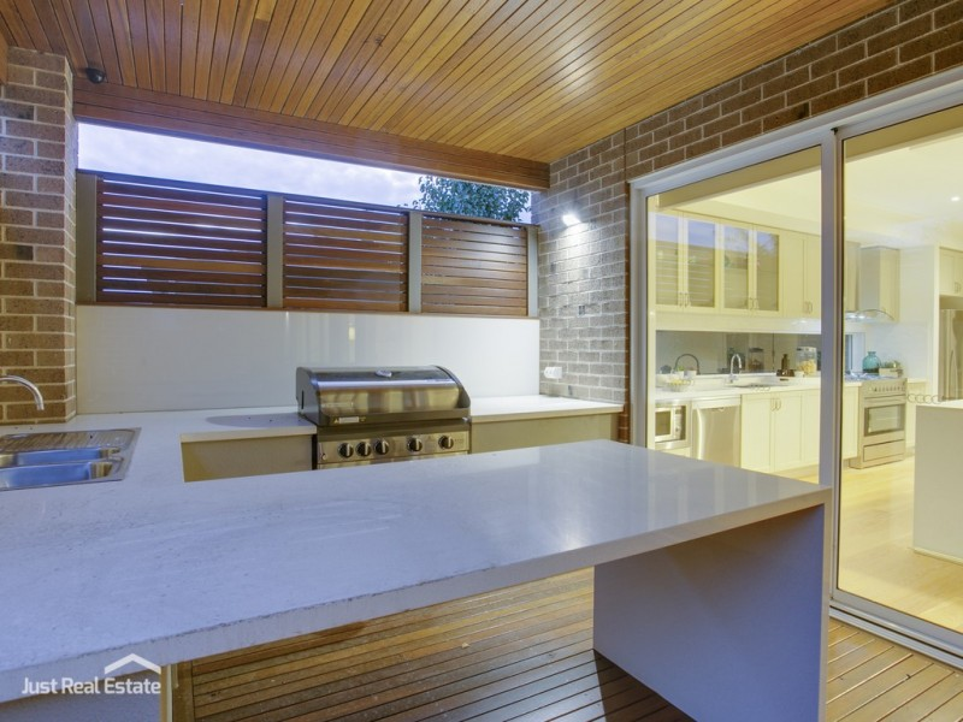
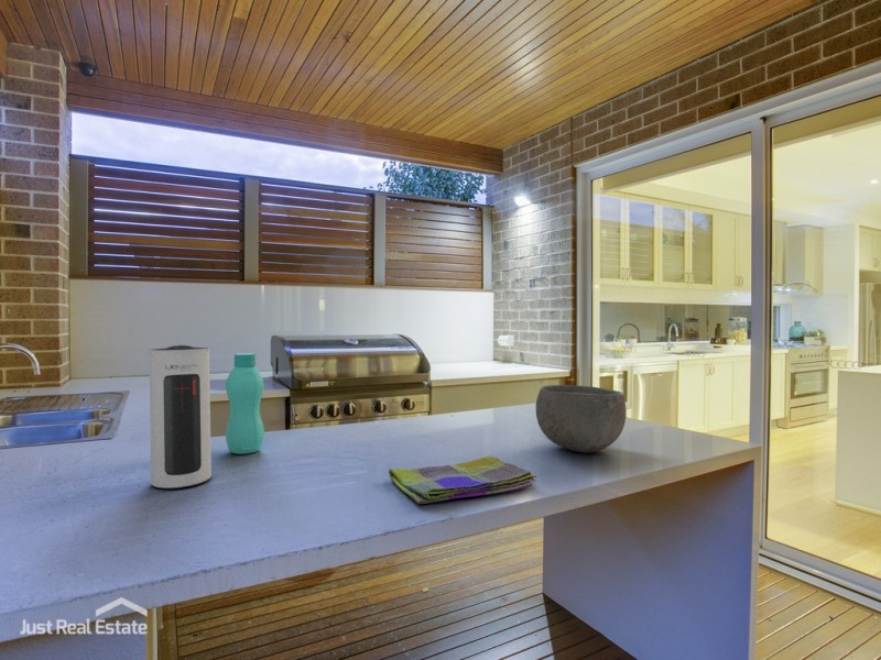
+ bowl (579, 419)
+ bottle (244, 402)
+ dish towel (460, 476)
+ speaker (181, 413)
